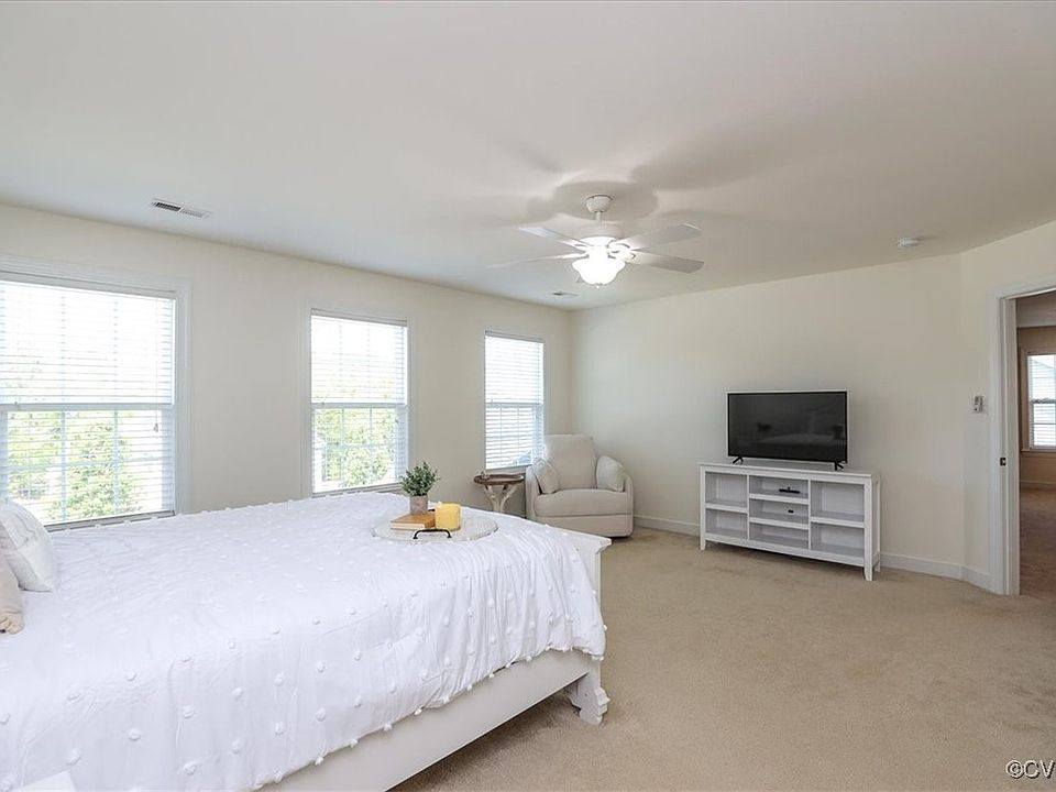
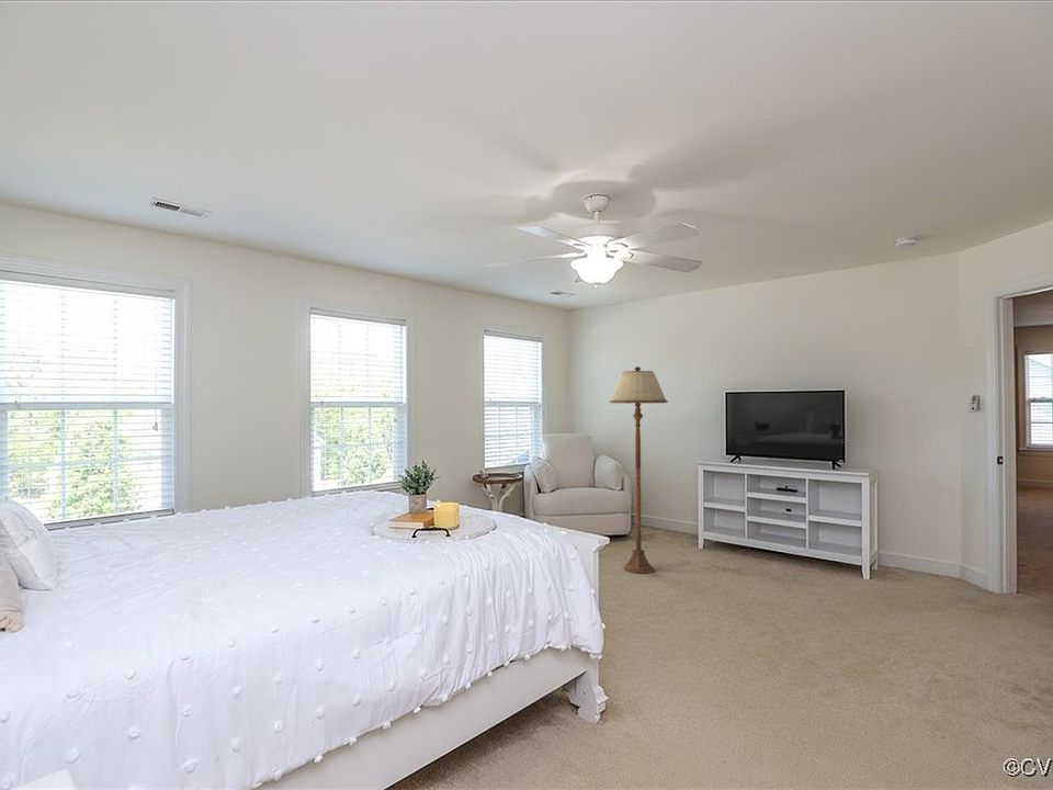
+ floor lamp (638, 467)
